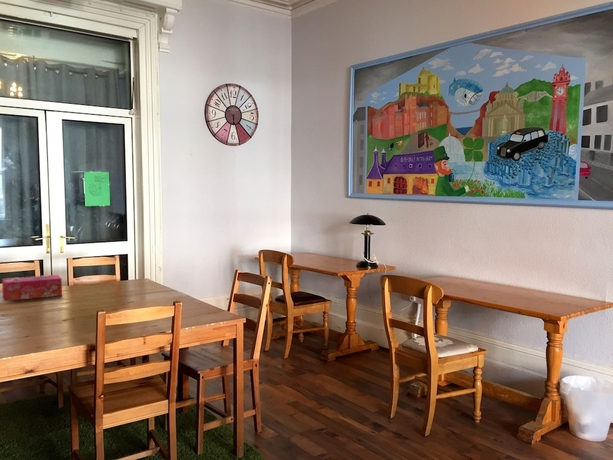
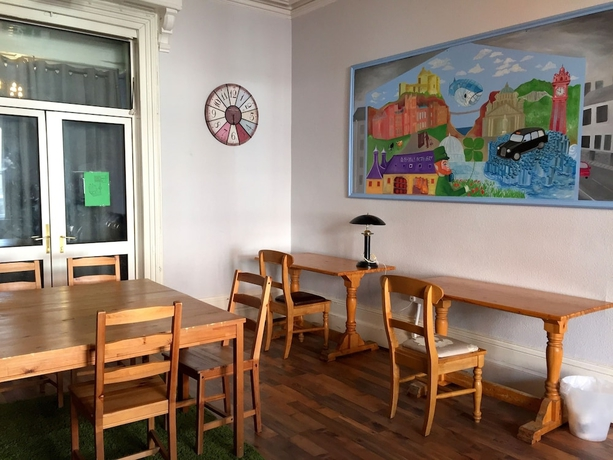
- tissue box (32, 287)
